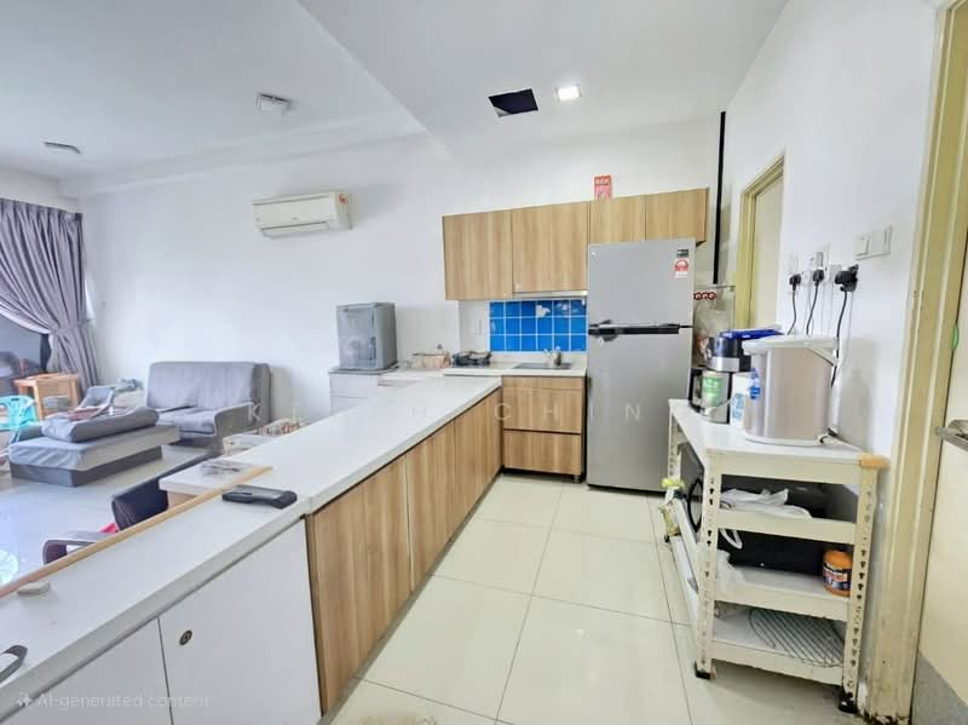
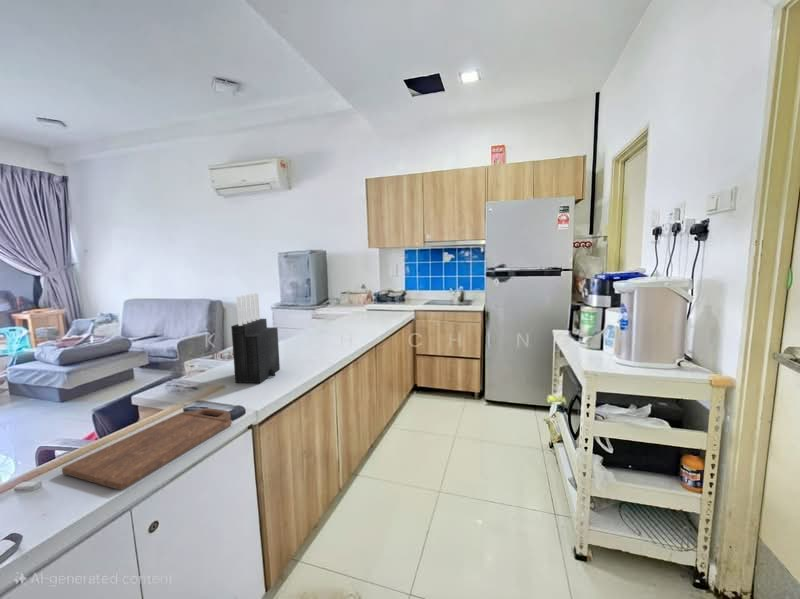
+ knife block (258, 335)
+ cutting board (166, 439)
